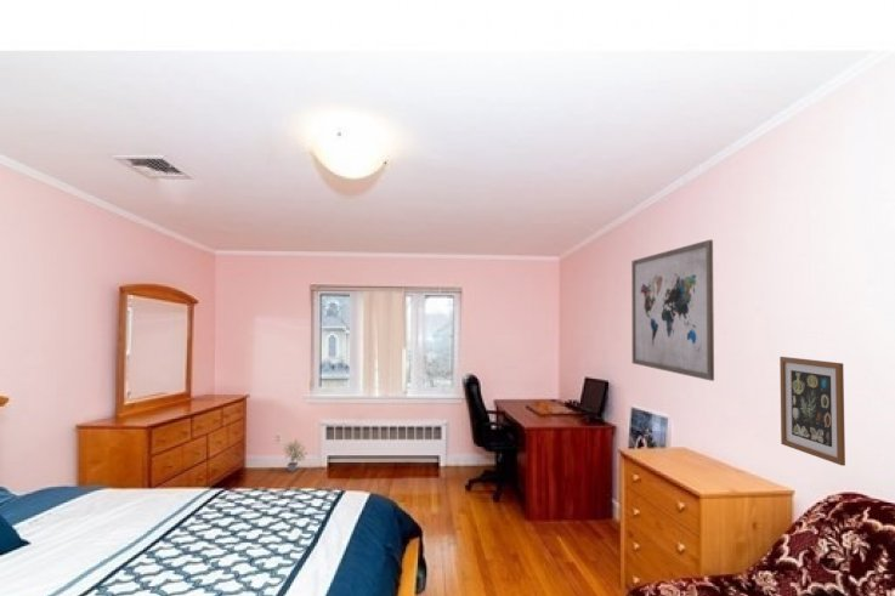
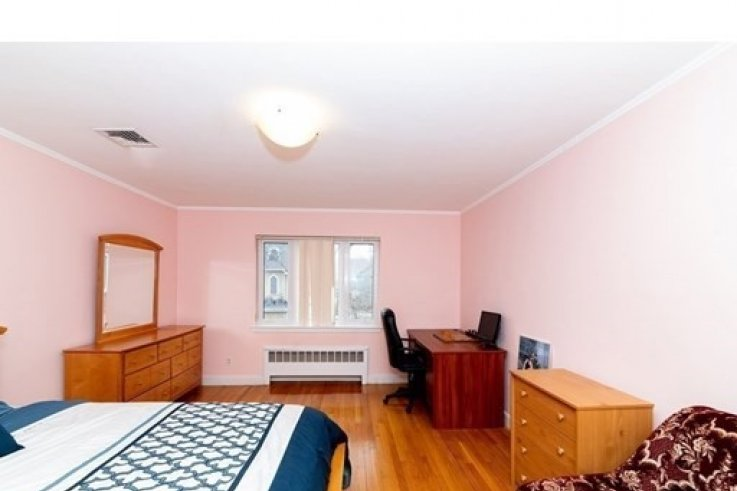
- wall art (809, 407)
- potted plant (294, 453)
- wall art (665, 311)
